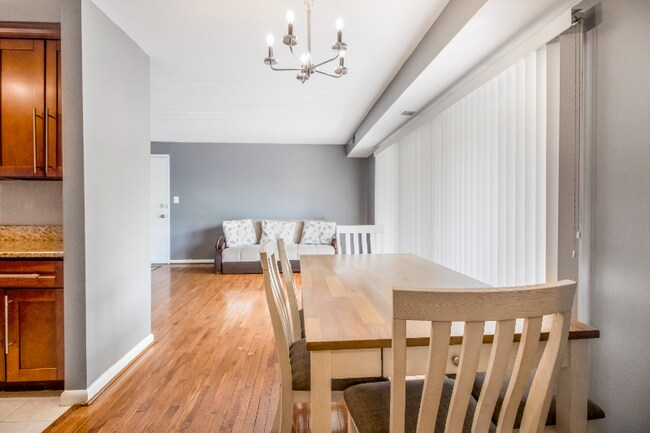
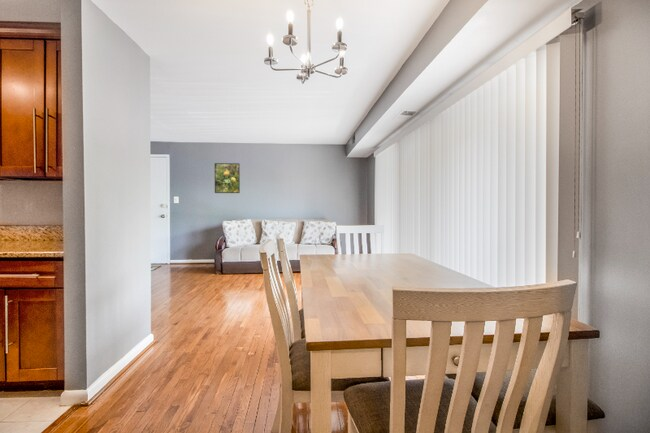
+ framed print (227, 178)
